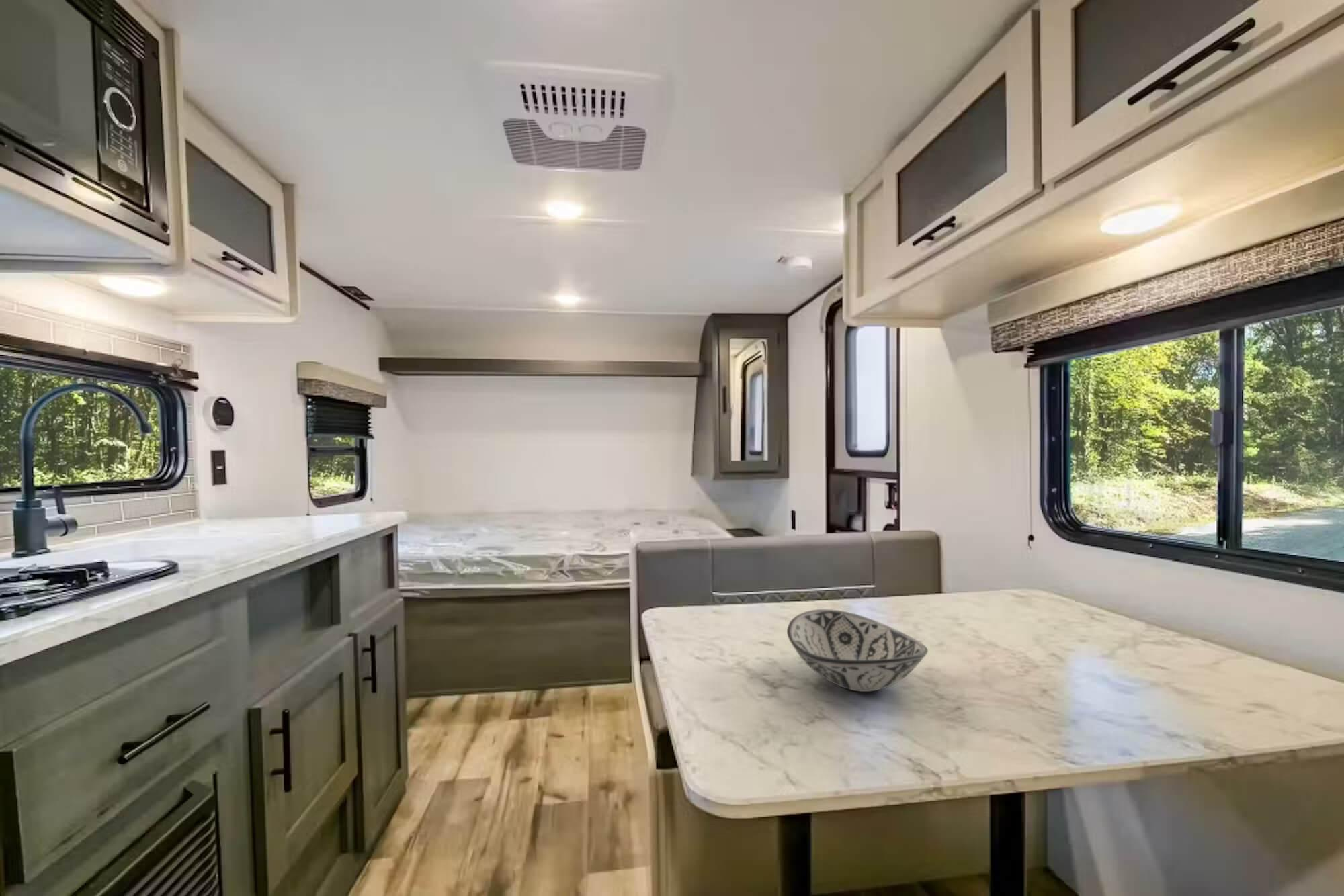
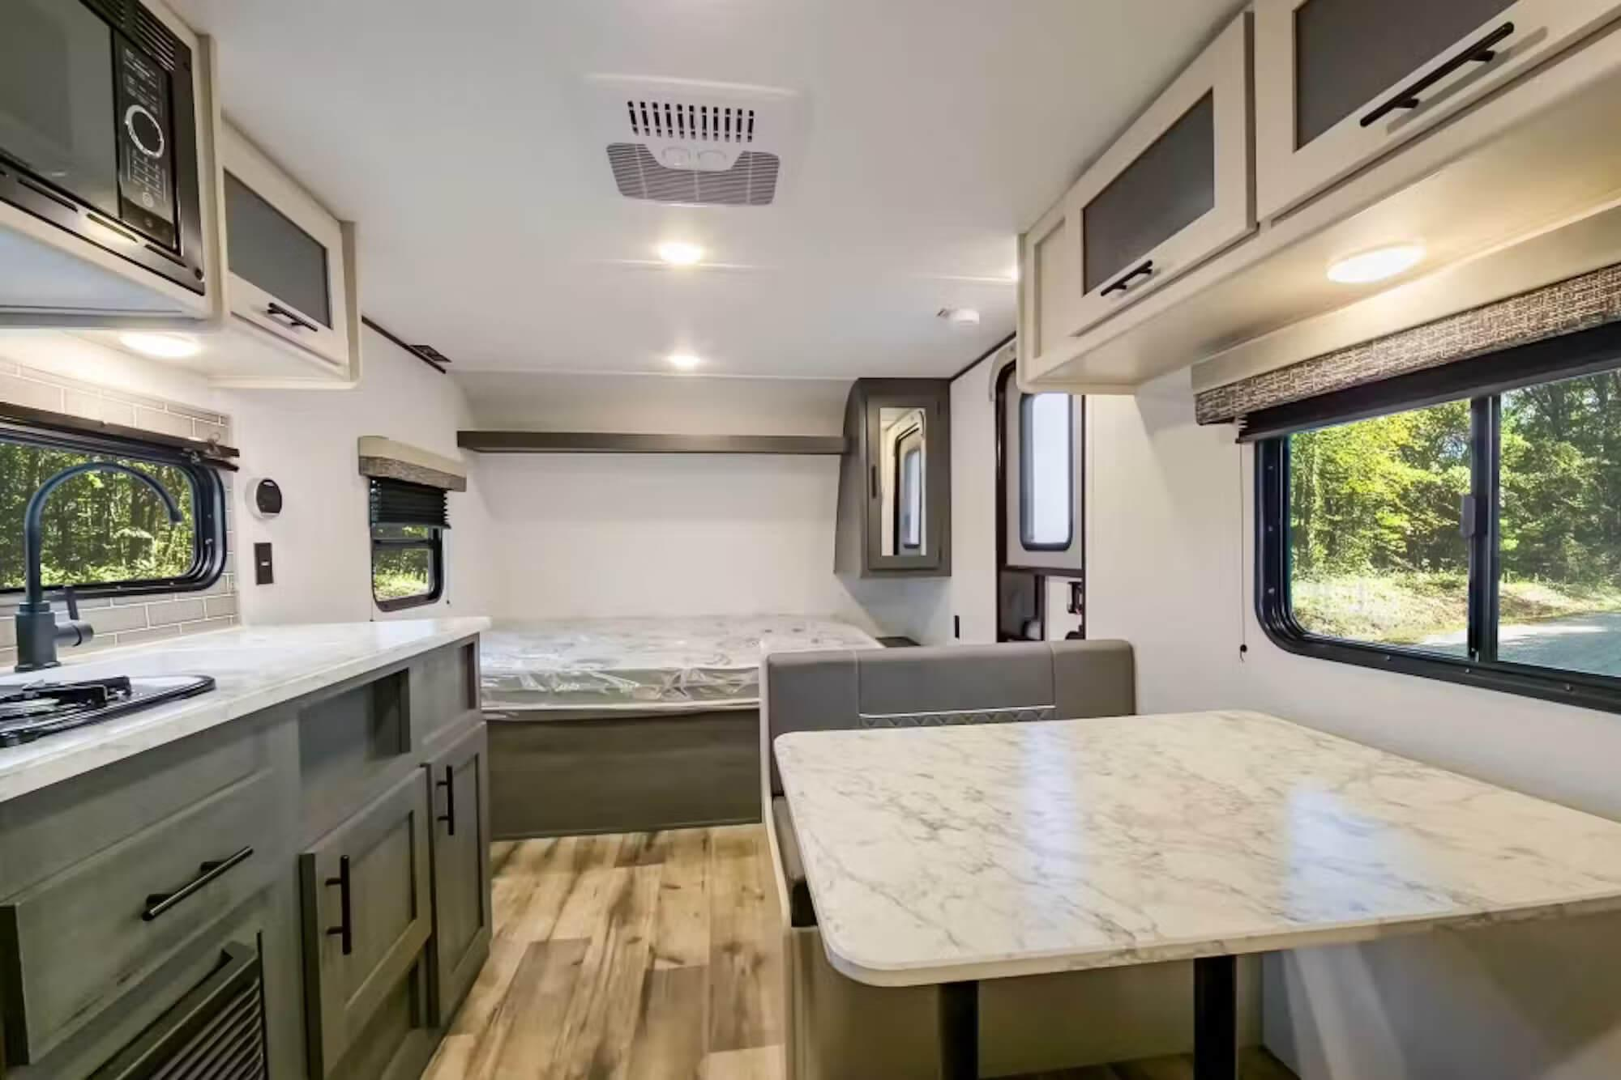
- decorative bowl (853, 655)
